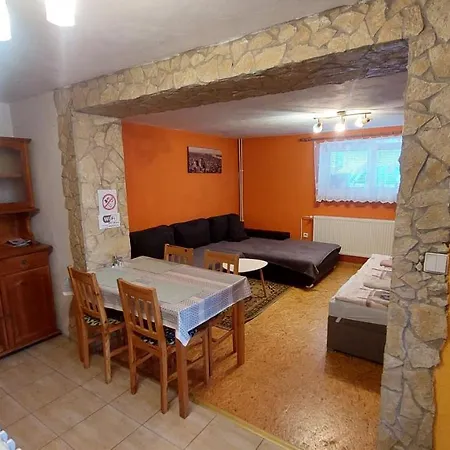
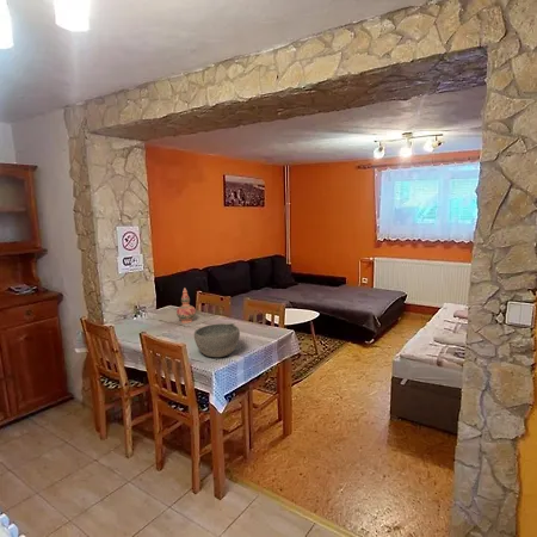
+ decorative vase (185, 304)
+ bowl (217, 339)
